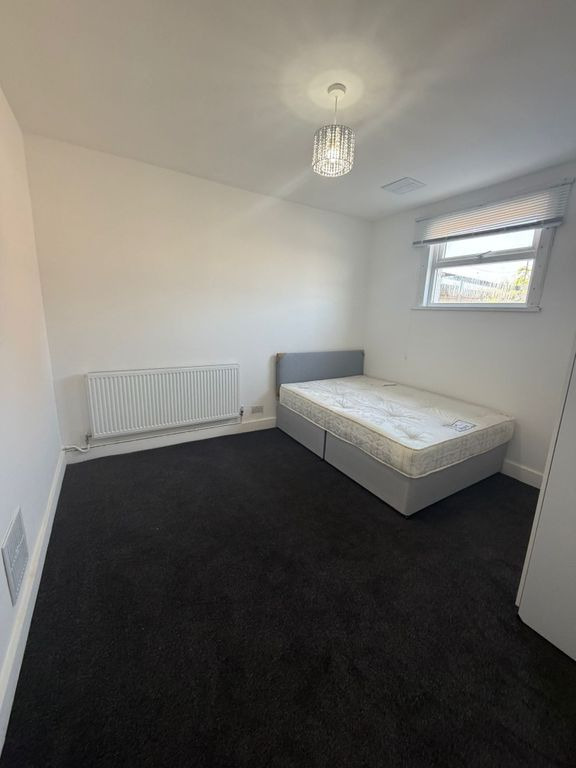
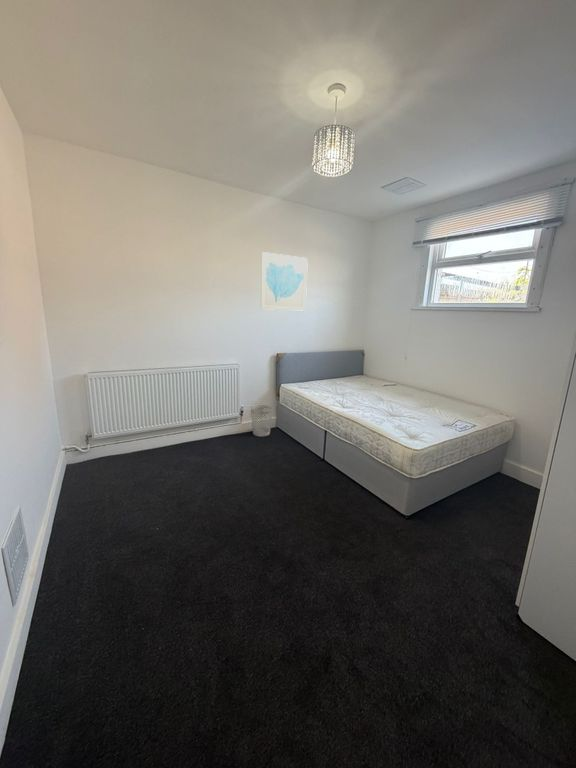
+ wastebasket (261, 420)
+ wall art (284, 283)
